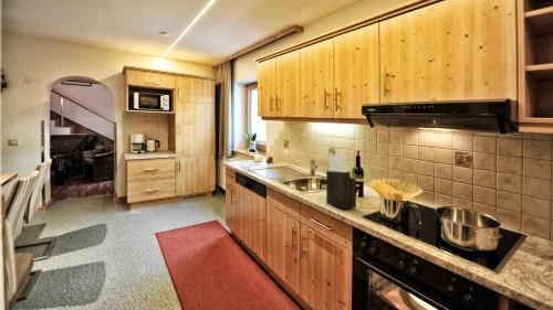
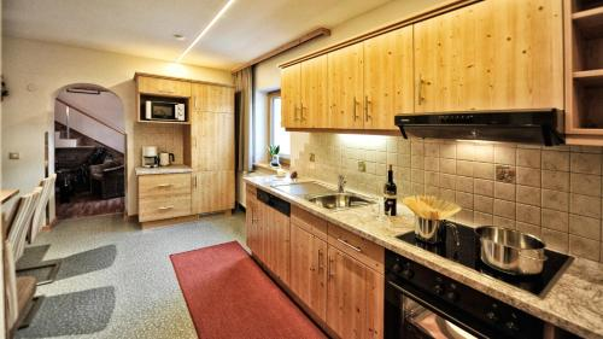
- knife block (342, 180)
